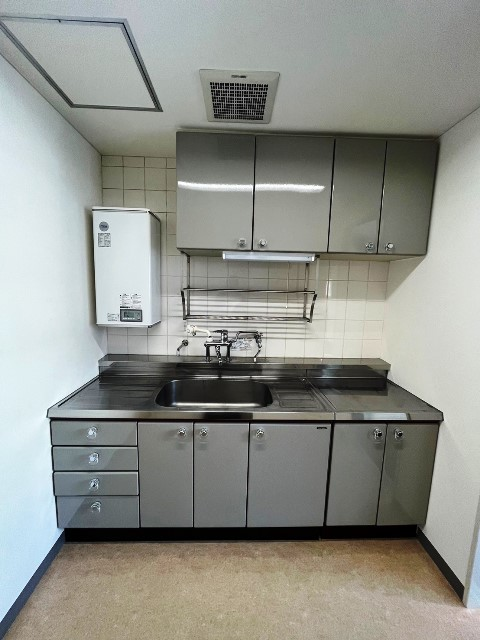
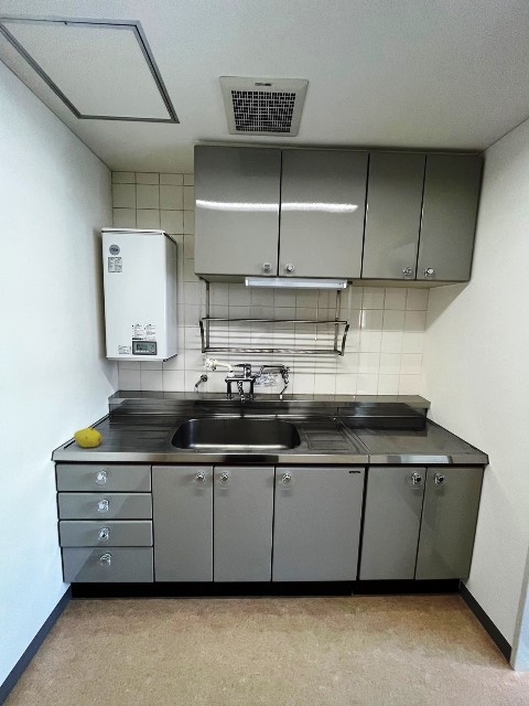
+ fruit (87, 437)
